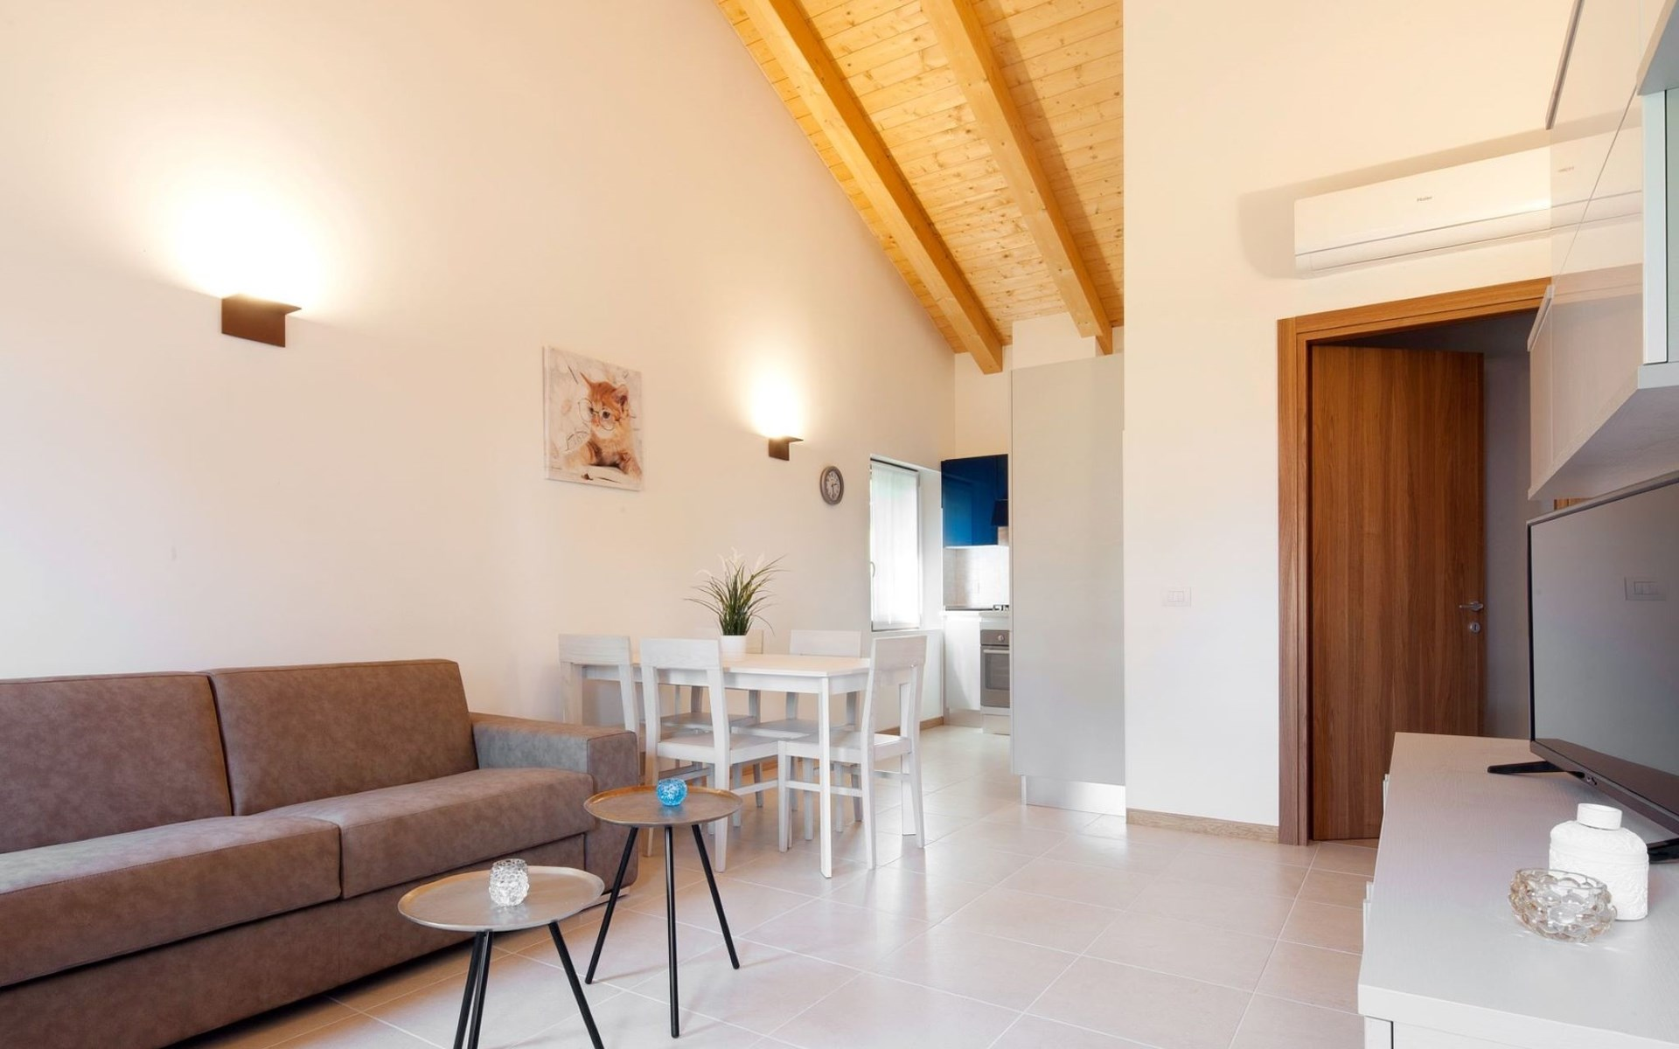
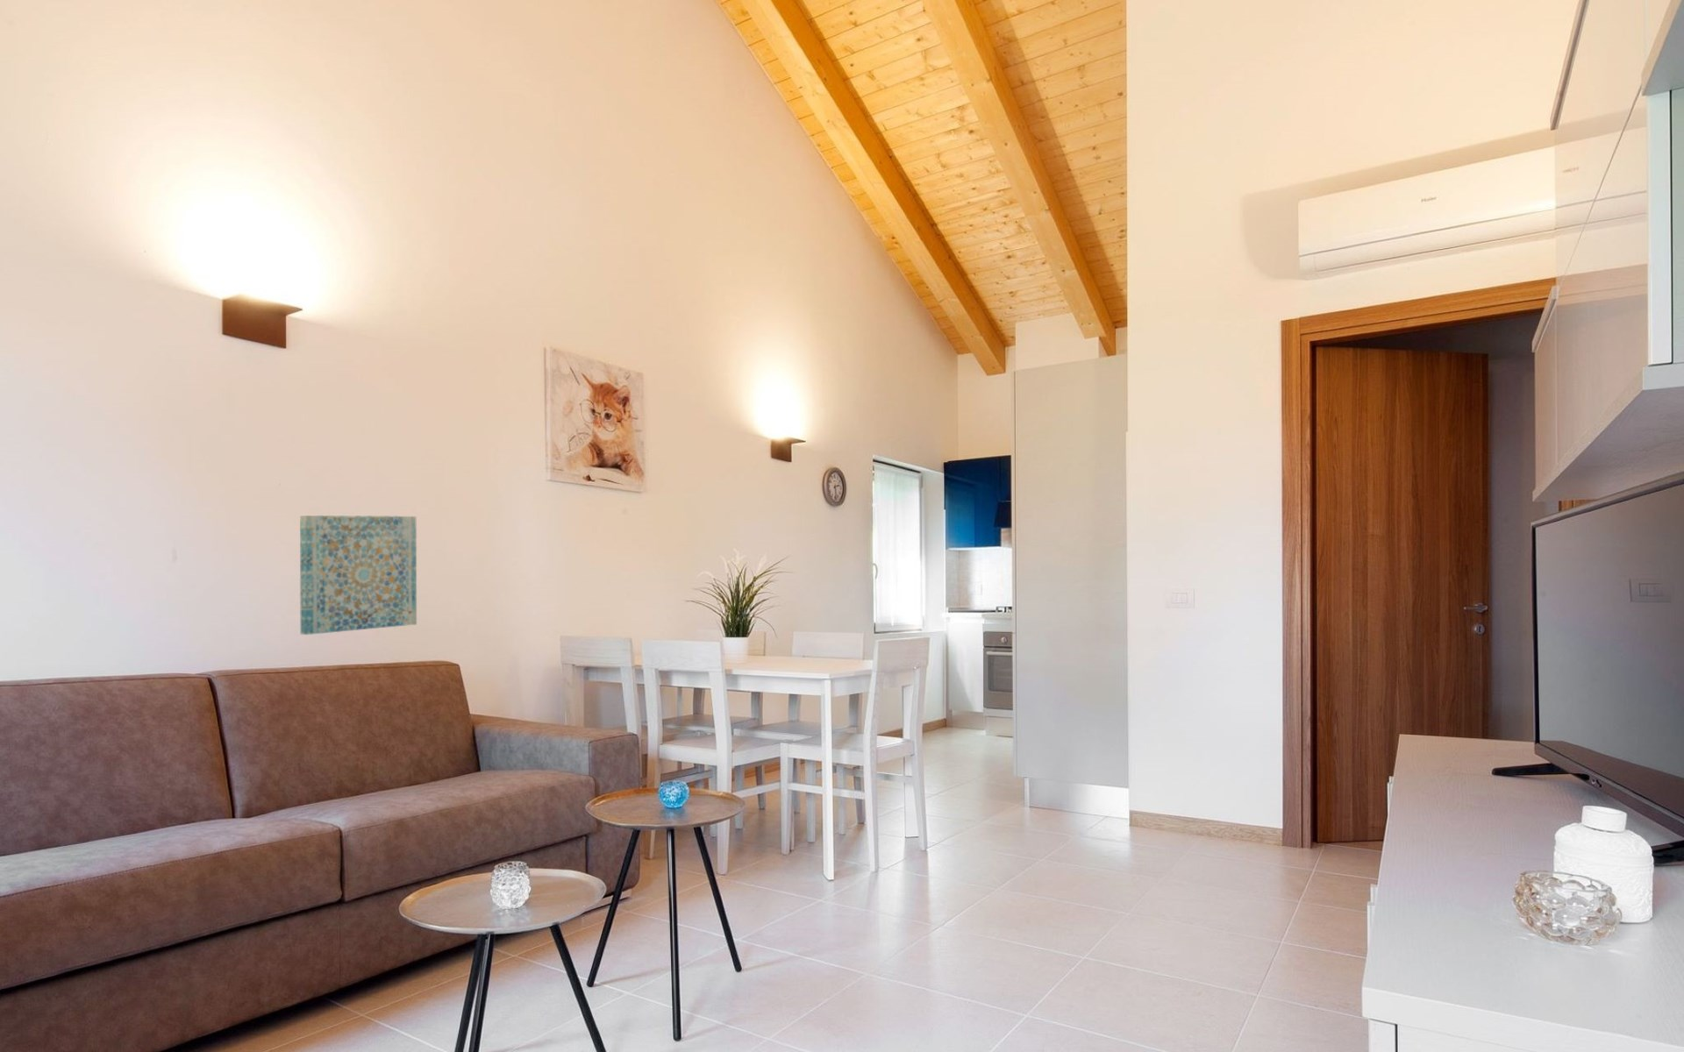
+ wall art (360, 572)
